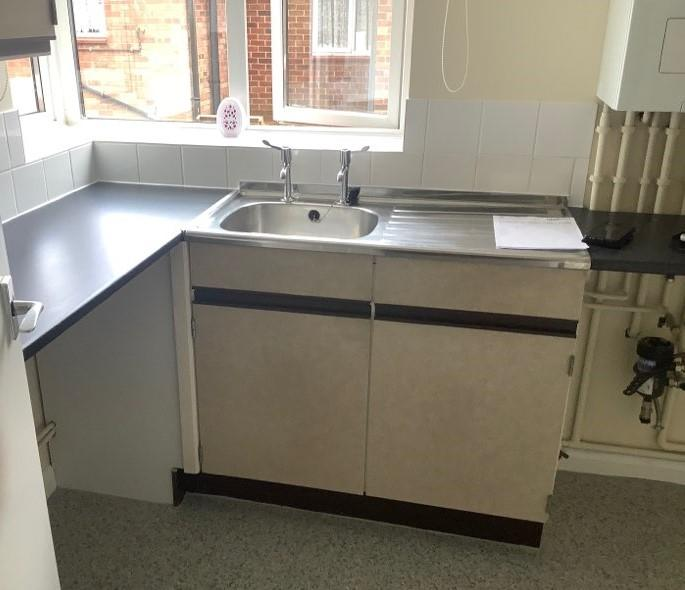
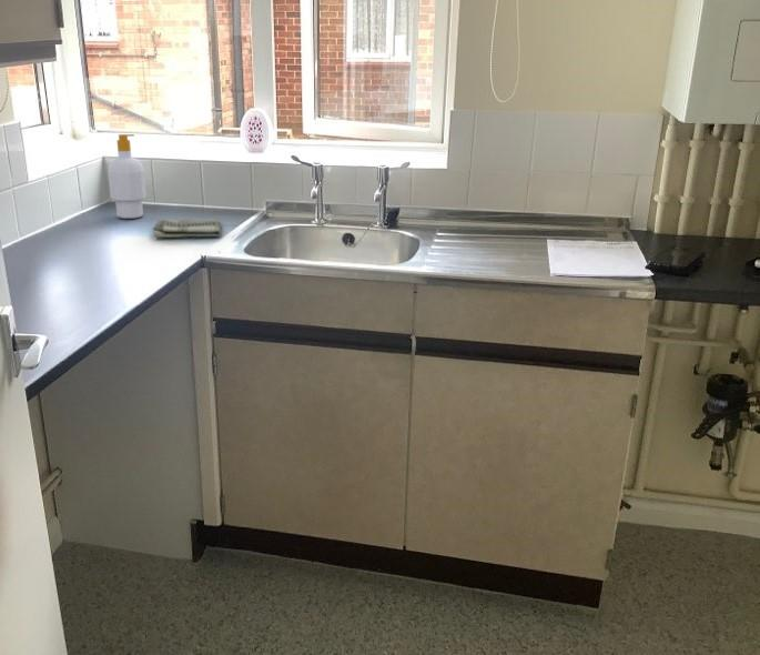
+ soap bottle (126, 175)
+ dish towel (188, 225)
